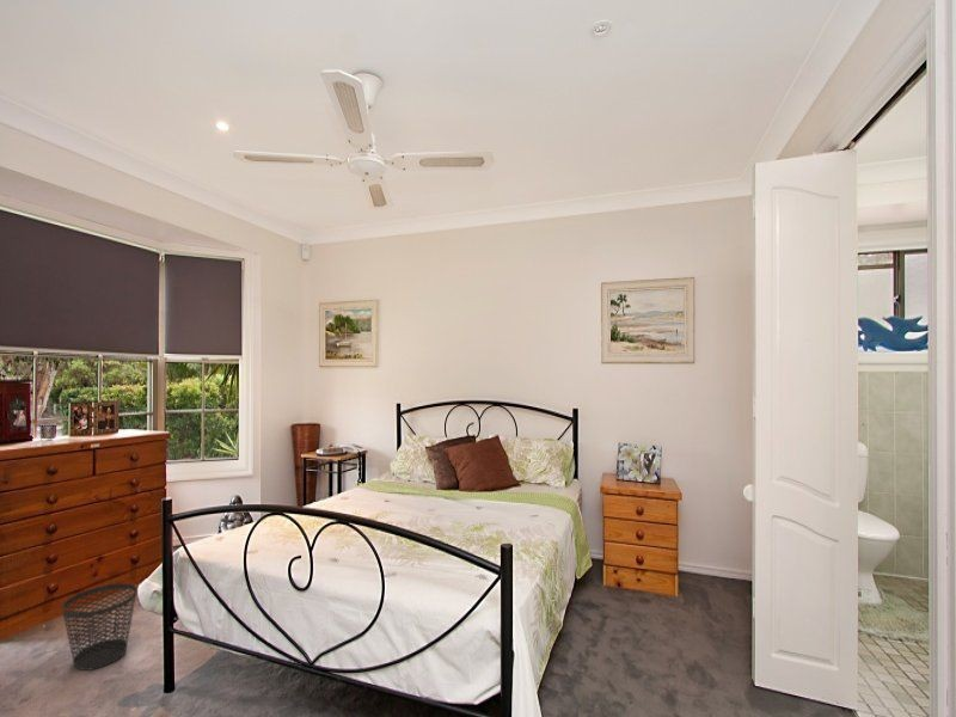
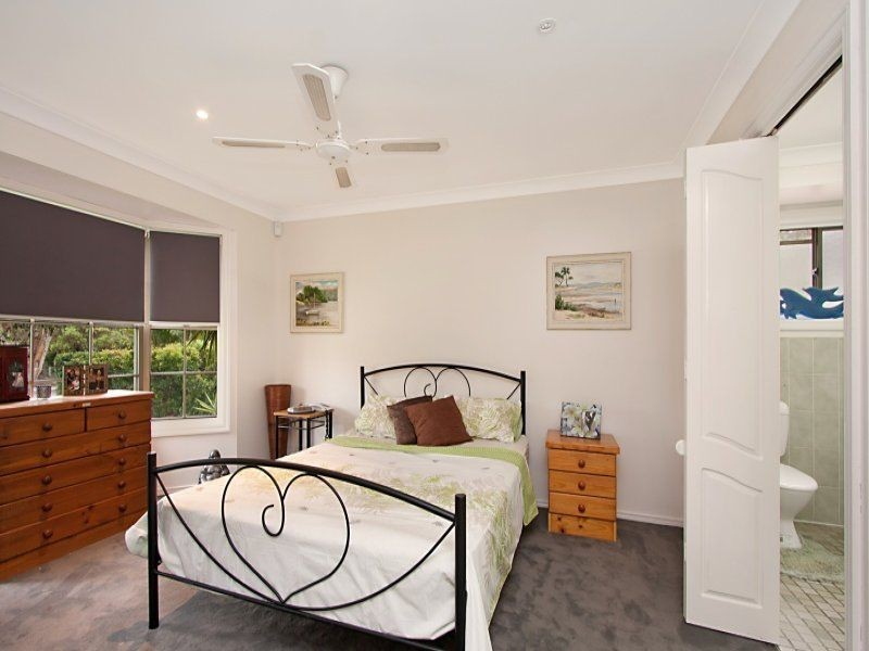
- wastebasket (100, 627)
